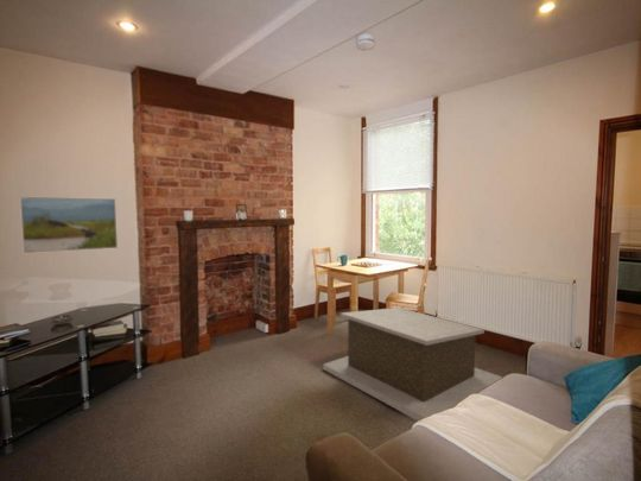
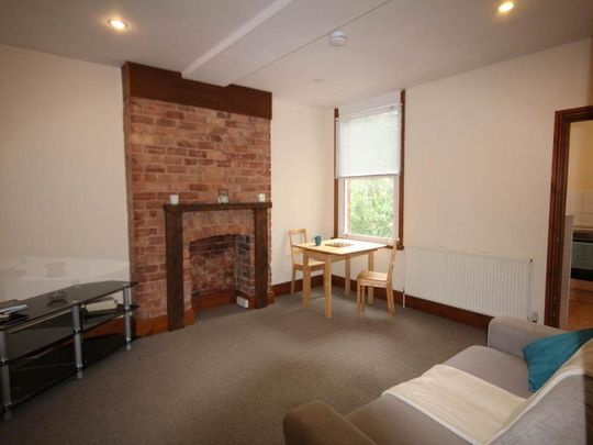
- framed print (71, 223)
- coffee table (408, 346)
